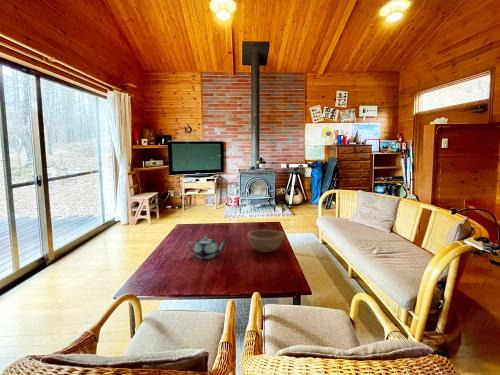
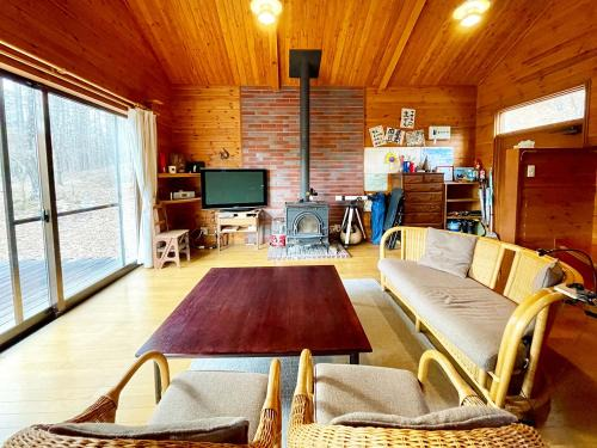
- teapot (207, 246)
- bowl (265, 241)
